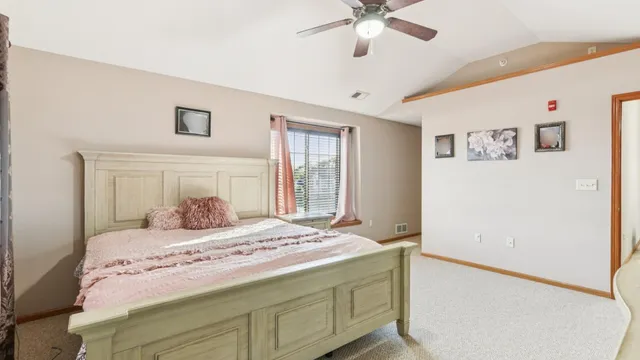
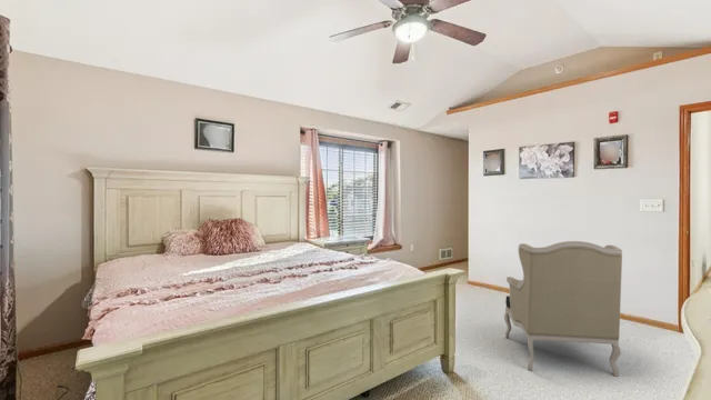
+ armchair (555, 296)
